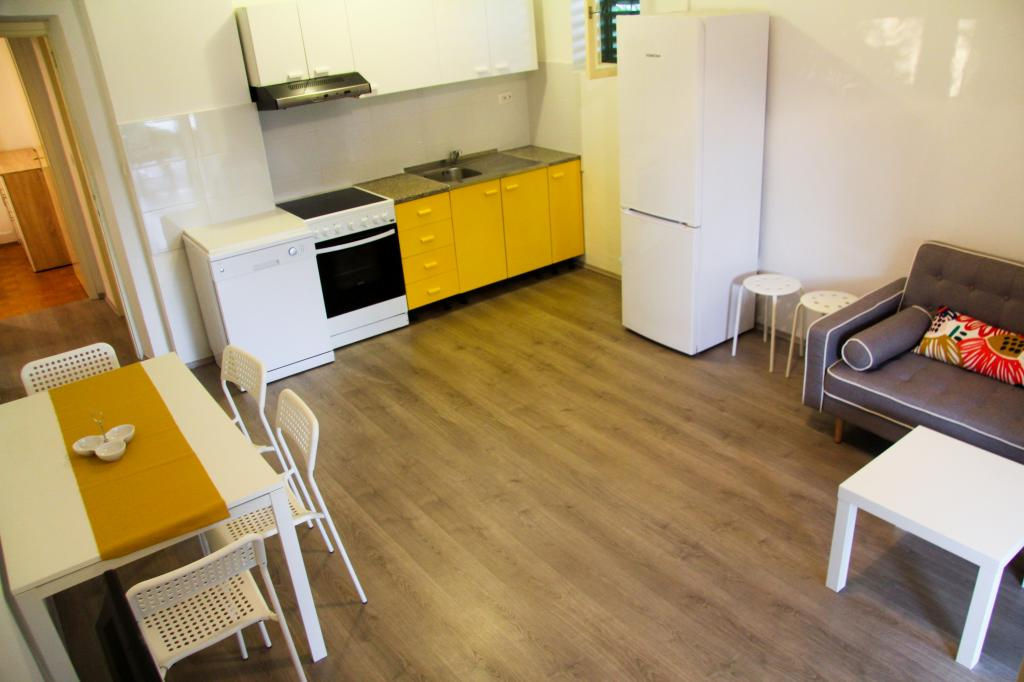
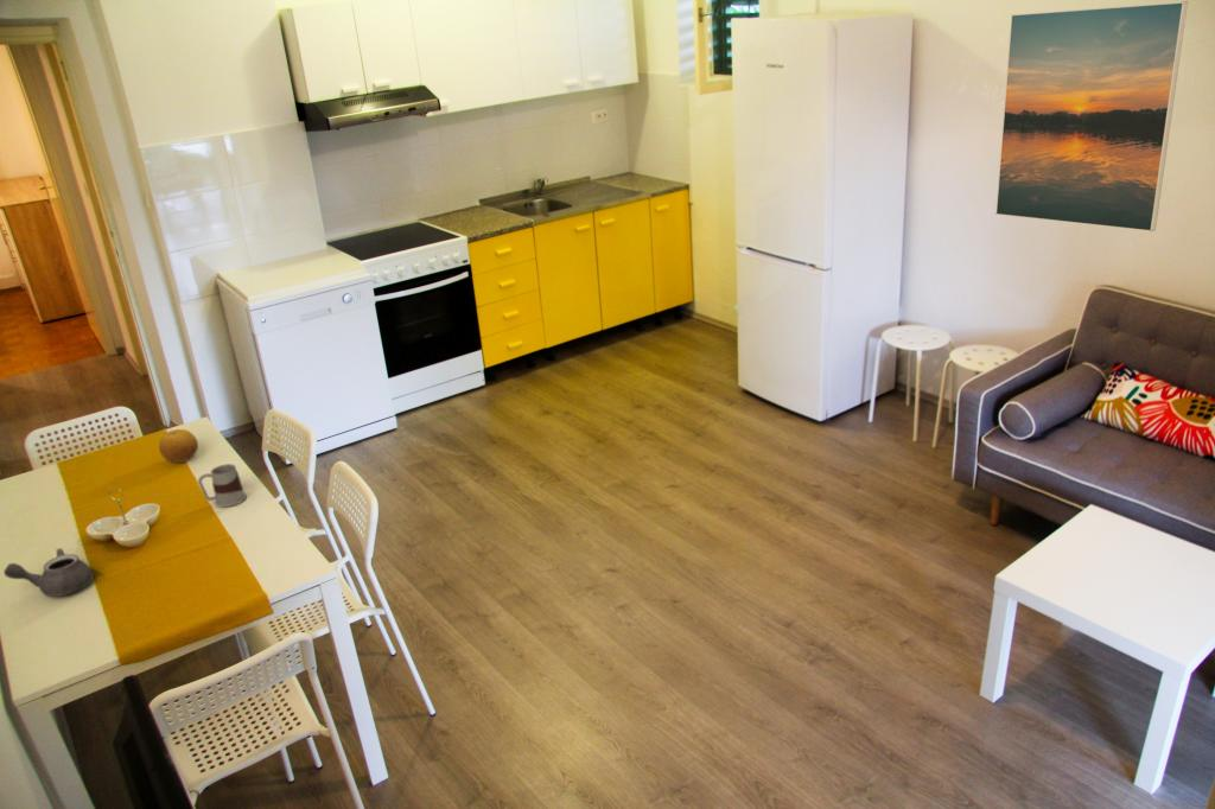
+ fruit (178, 446)
+ teapot (49, 572)
+ mug (222, 485)
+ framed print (1081, 119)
